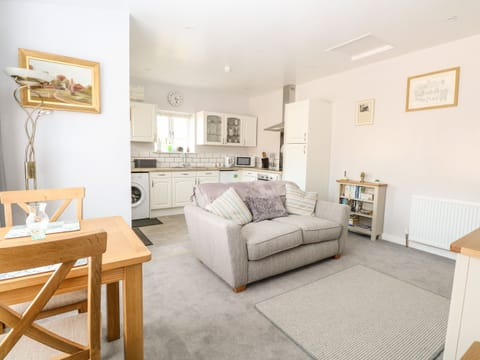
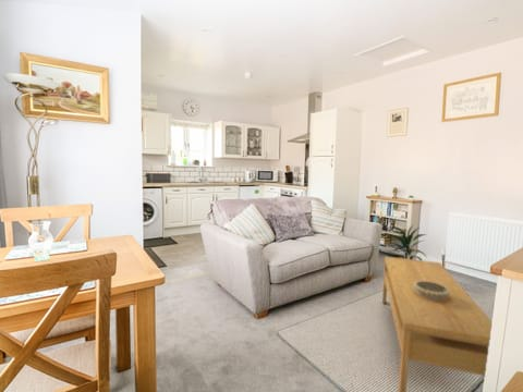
+ decorative bowl (430, 290)
+ indoor plant (405, 248)
+ coffee table (424, 314)
